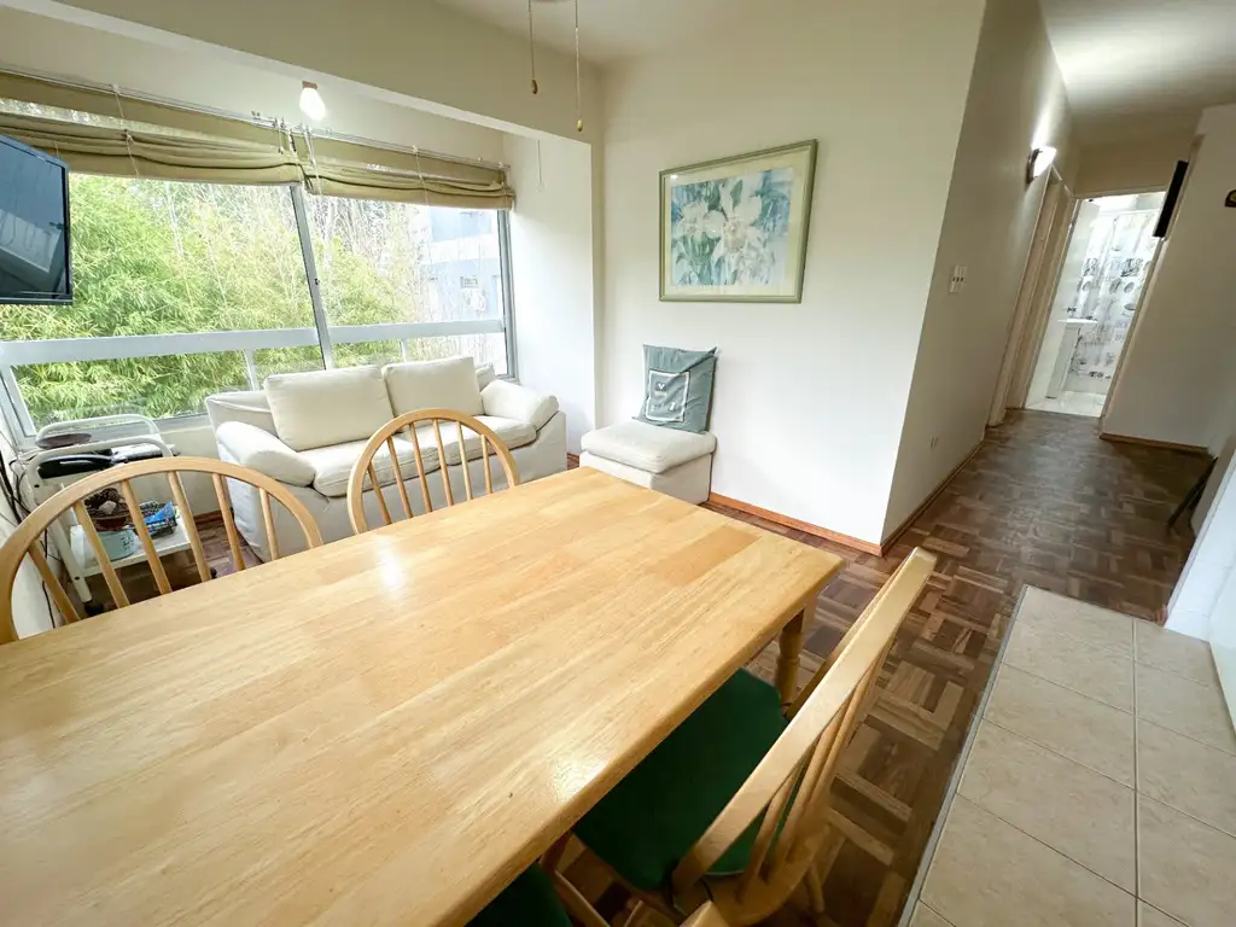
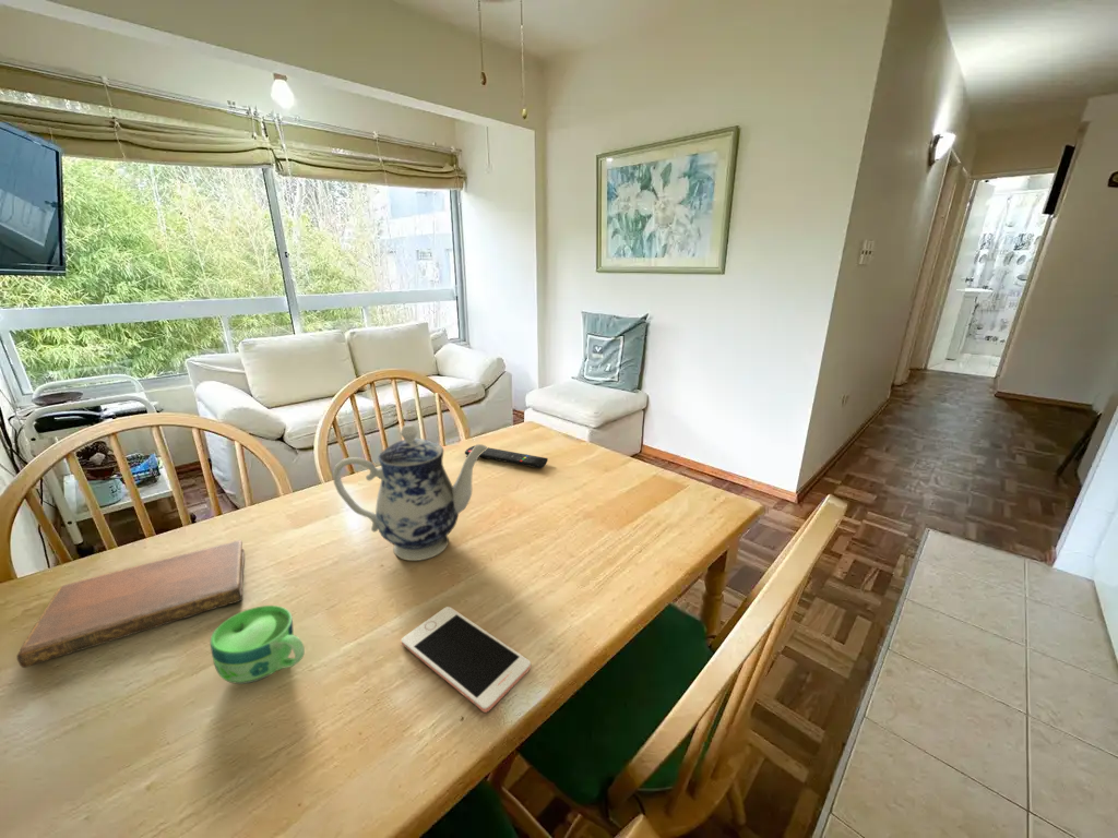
+ remote control (504, 456)
+ teapot (415, 488)
+ notebook (151, 592)
+ cup (266, 646)
+ cell phone (464, 653)
